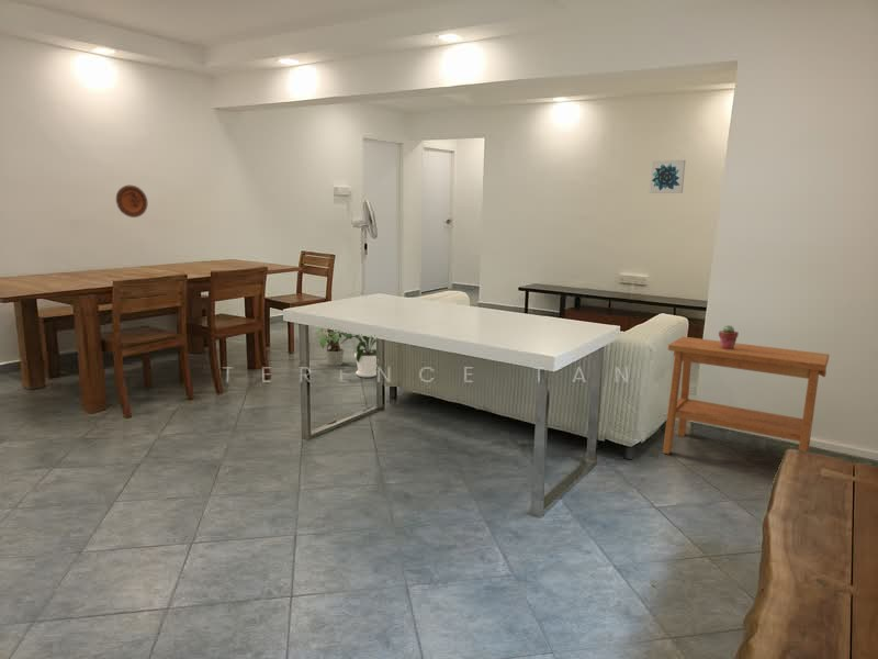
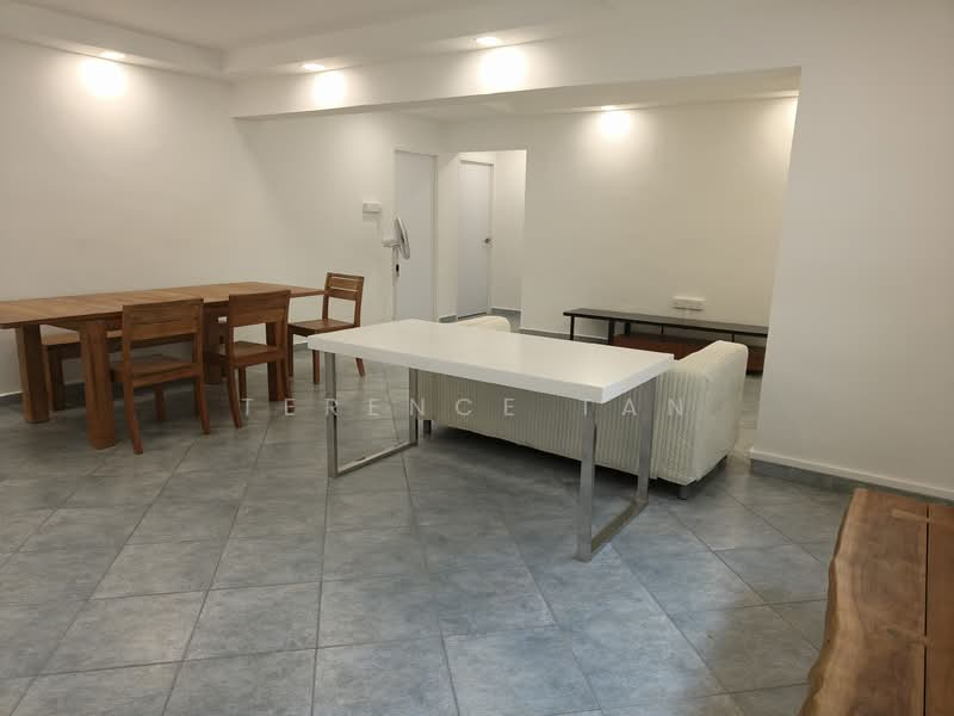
- decorative plate (132, 201)
- potted succulent (728, 336)
- house plant (364, 342)
- side table (740, 407)
- wall art (666, 177)
- potted plant (331, 344)
